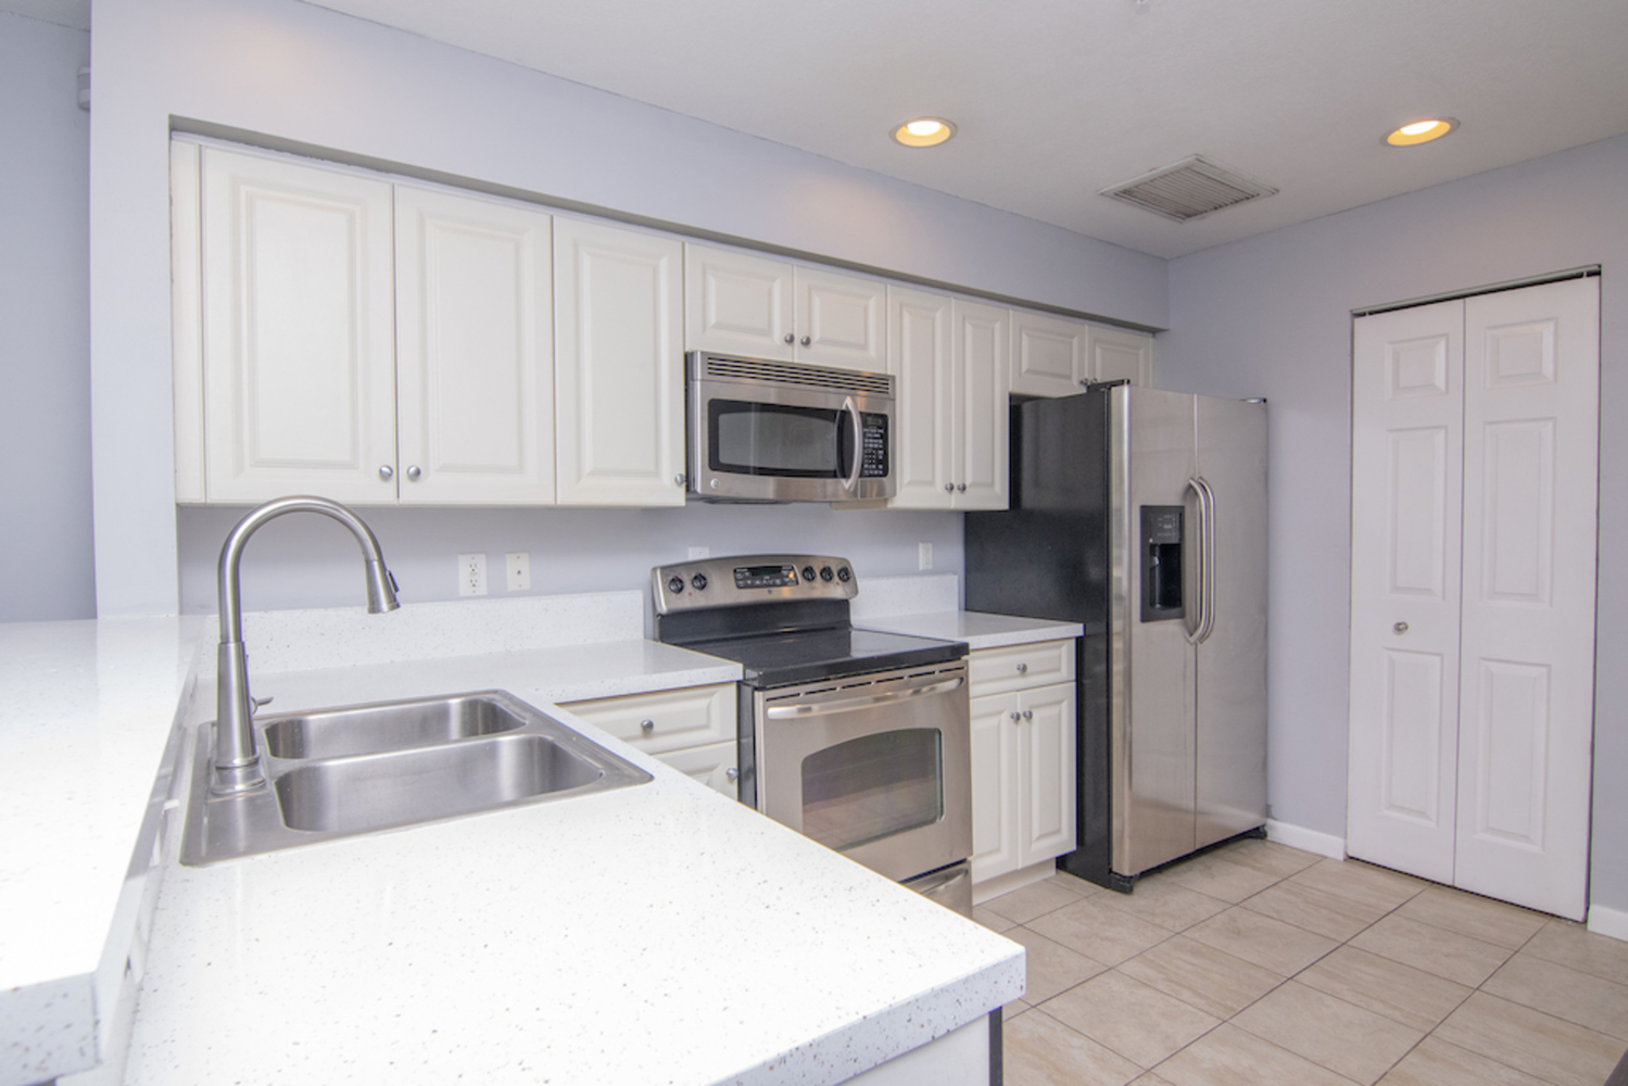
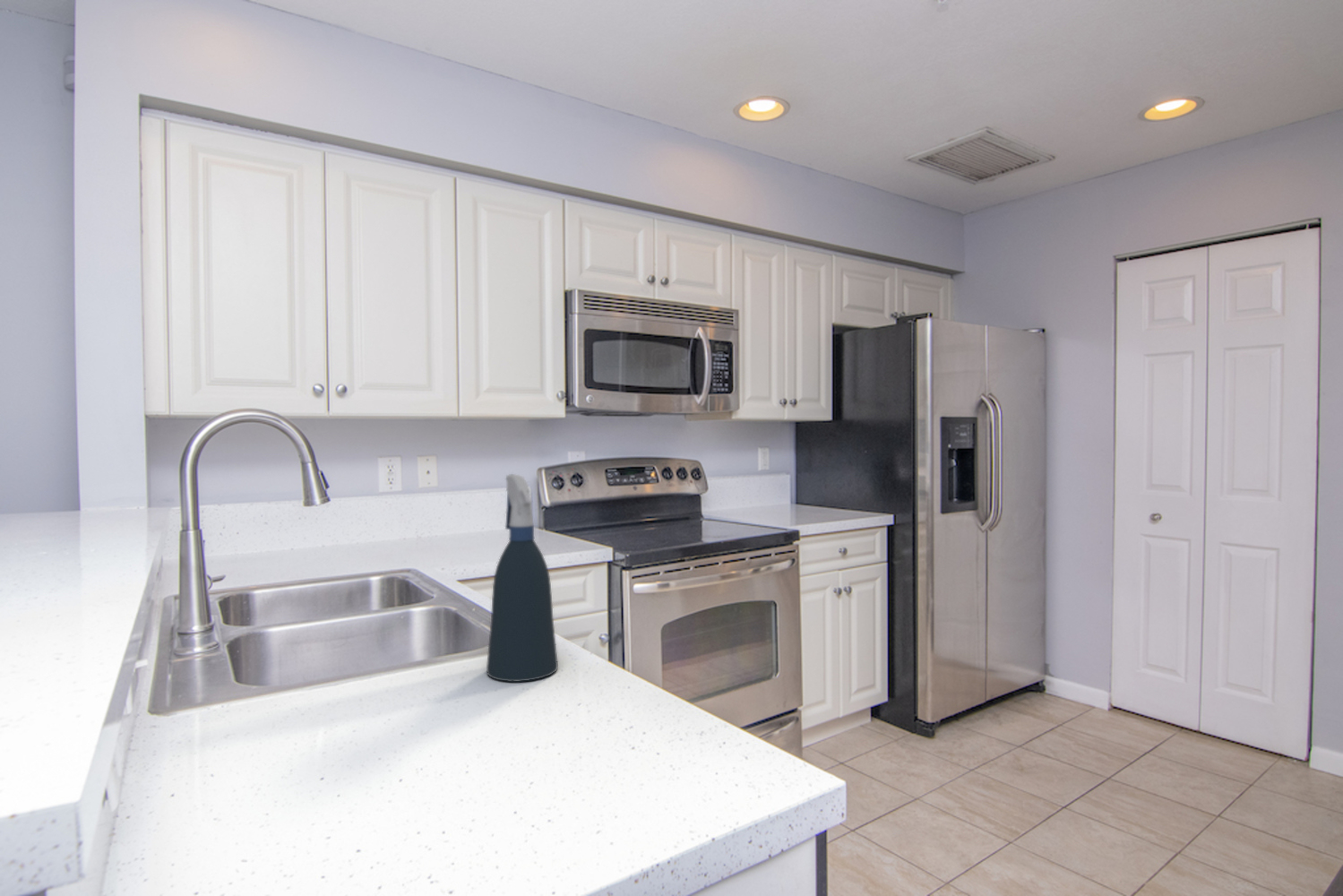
+ spray bottle (517, 572)
